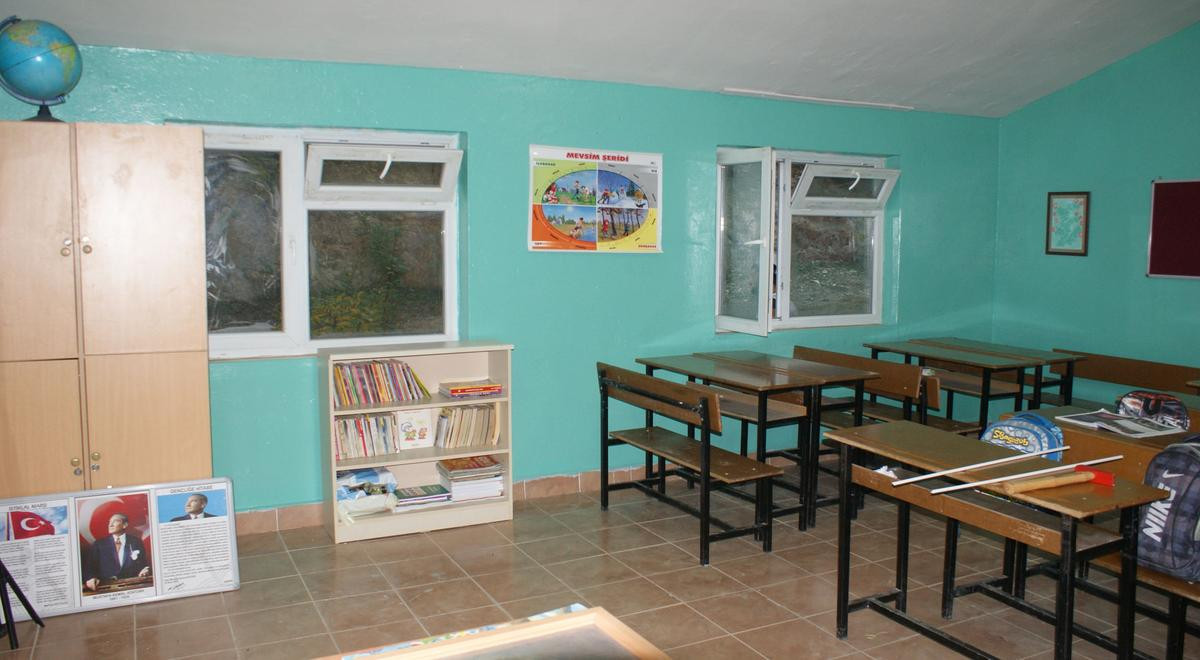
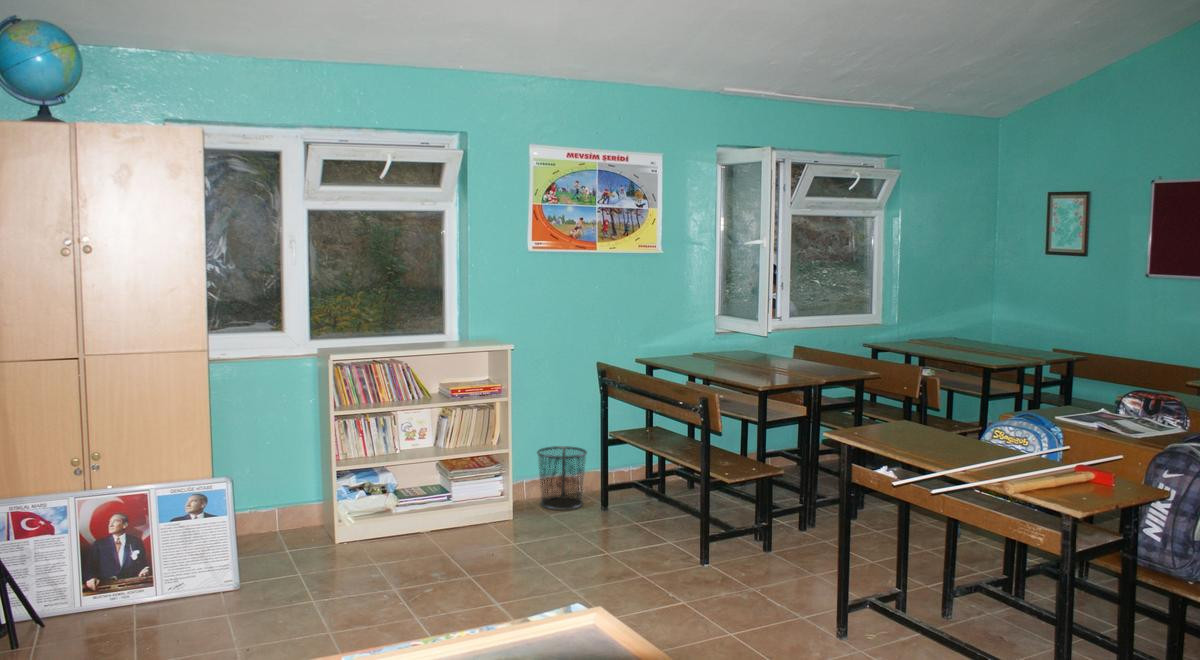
+ waste bin (561, 477)
